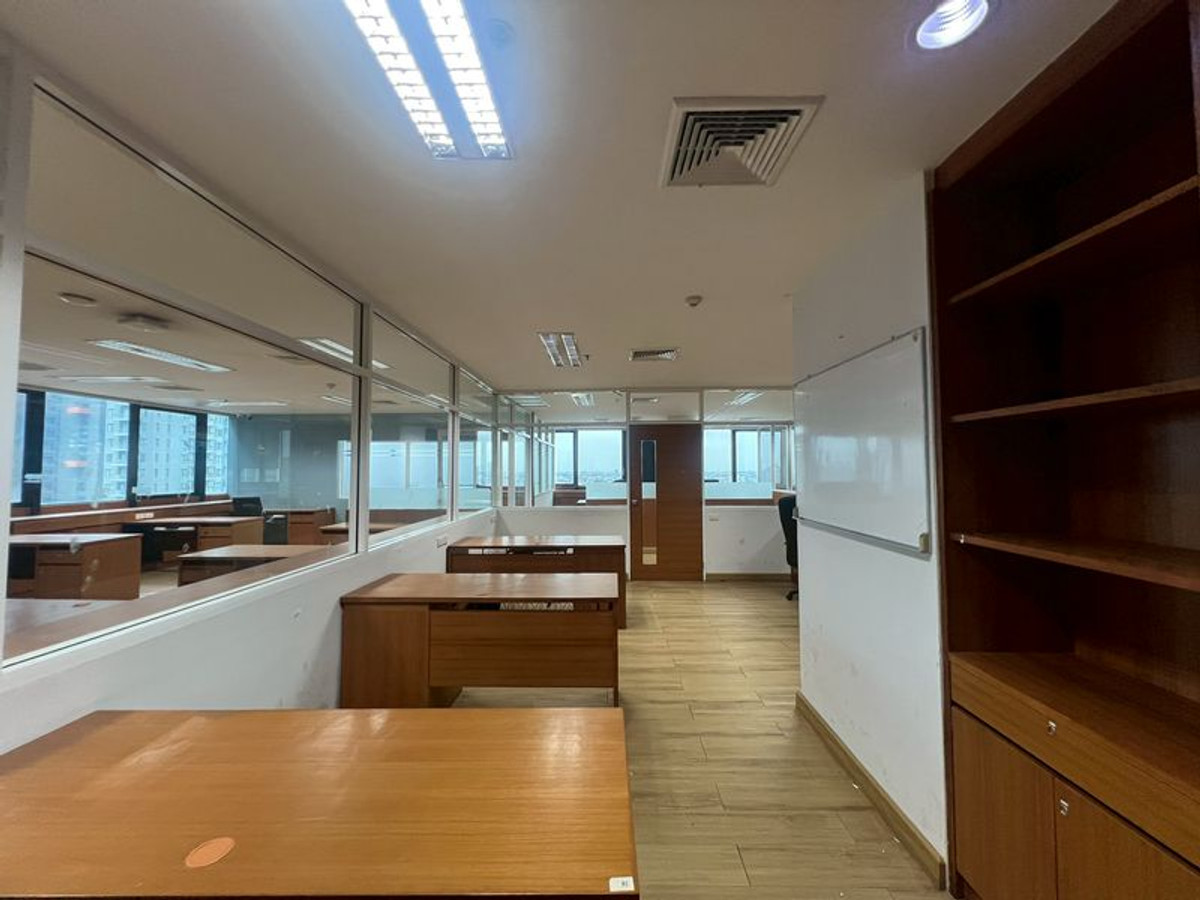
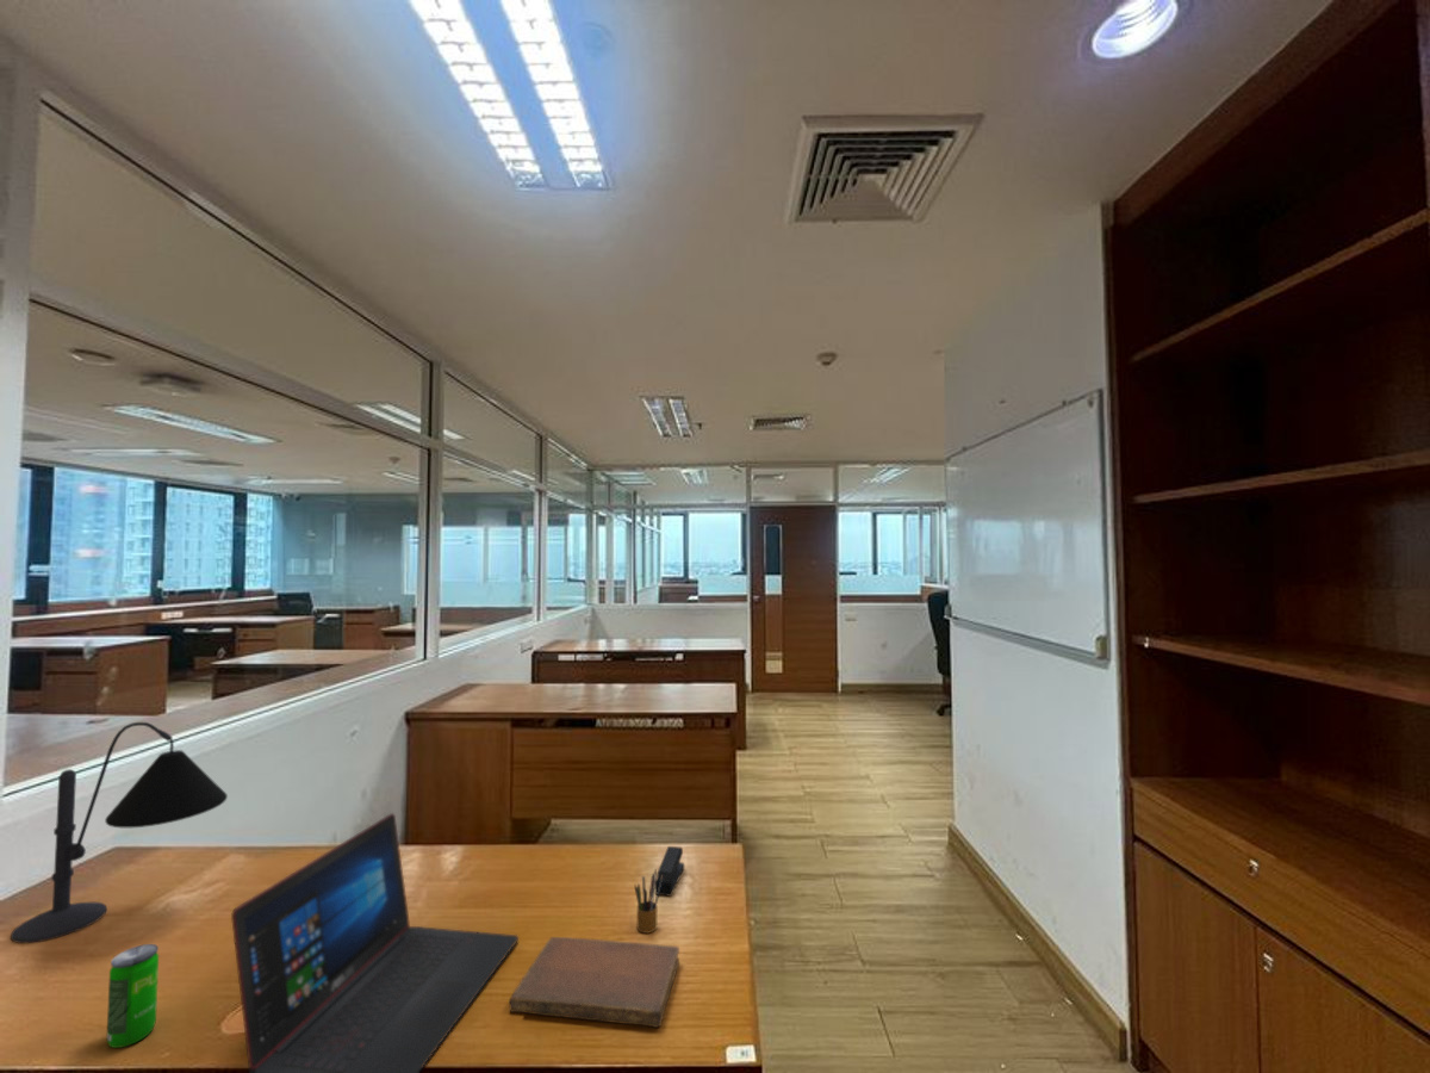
+ notebook (599, 978)
+ stapler (670, 867)
+ desk lamp (123, 823)
+ pencil box (647, 901)
+ beverage can (132, 994)
+ laptop (396, 928)
